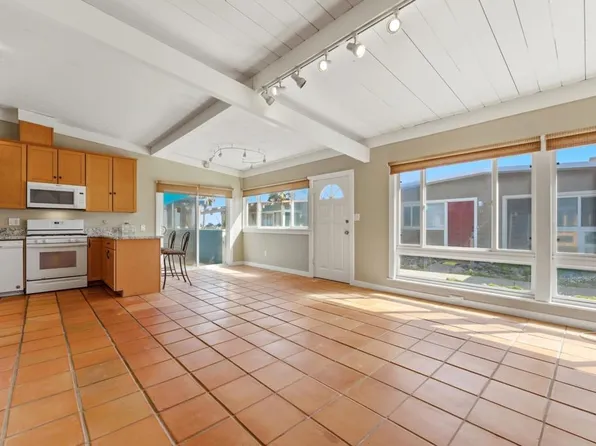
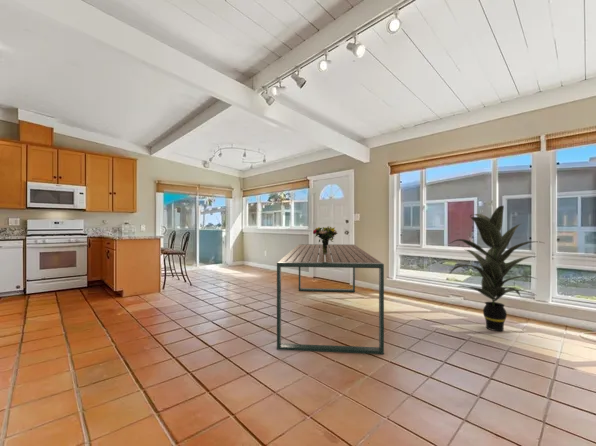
+ dining table (327, 289)
+ indoor plant (493, 268)
+ bouquet (326, 240)
